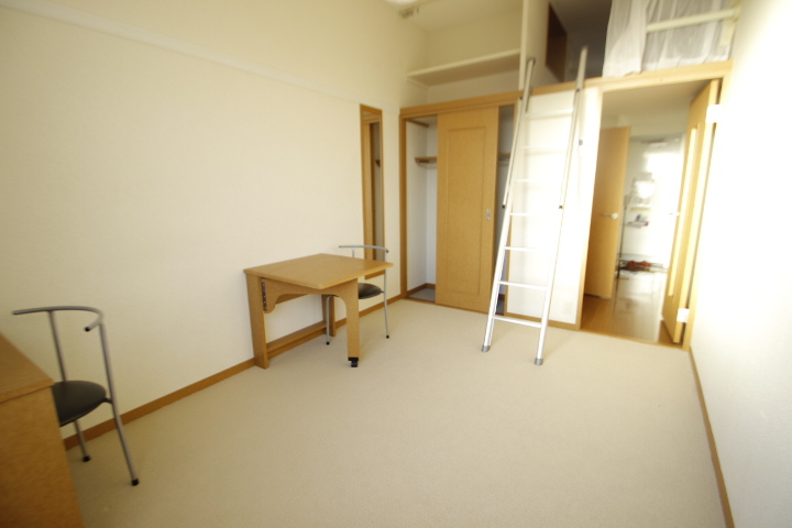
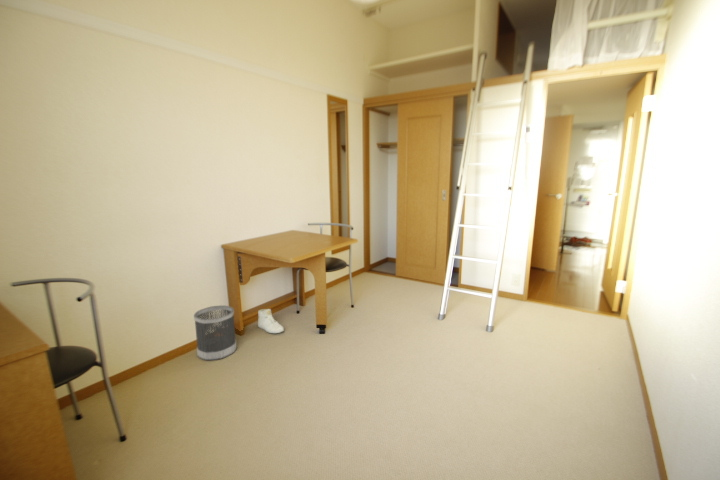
+ sneaker (269, 319)
+ wastebasket (215, 331)
